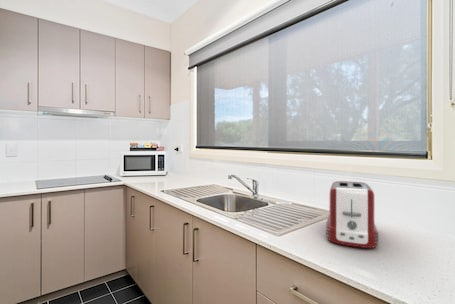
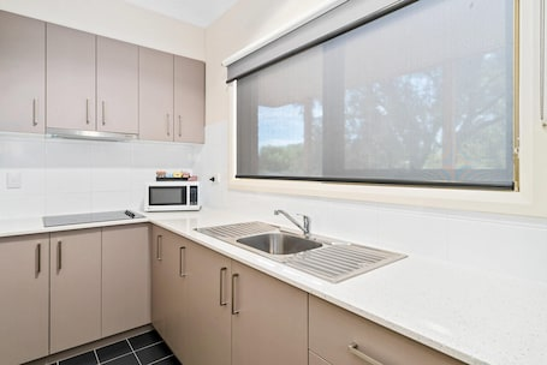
- toaster (350, 209)
